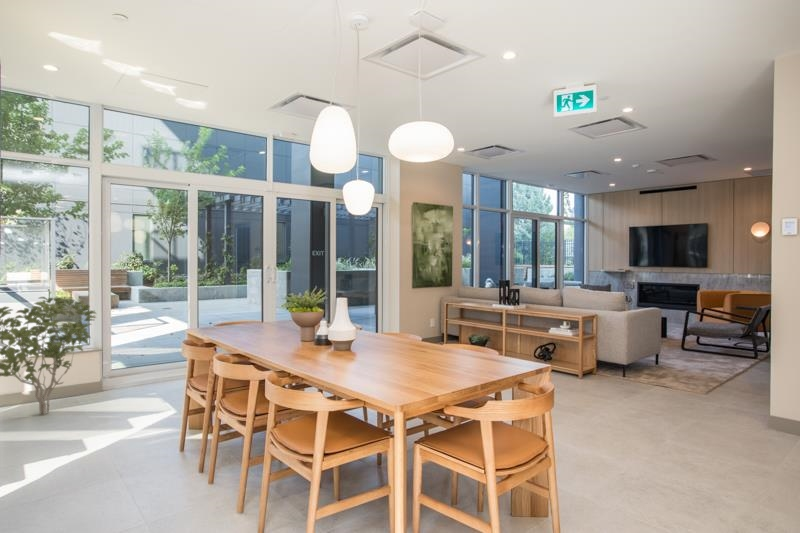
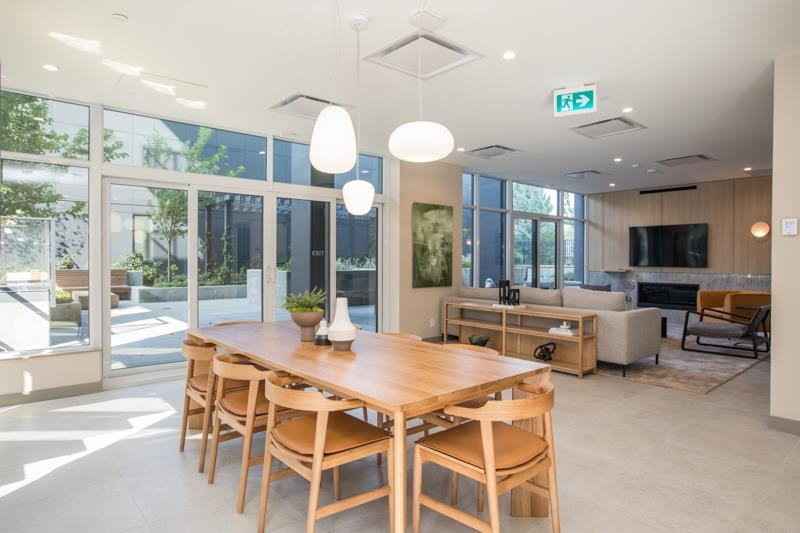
- shrub (44, 355)
